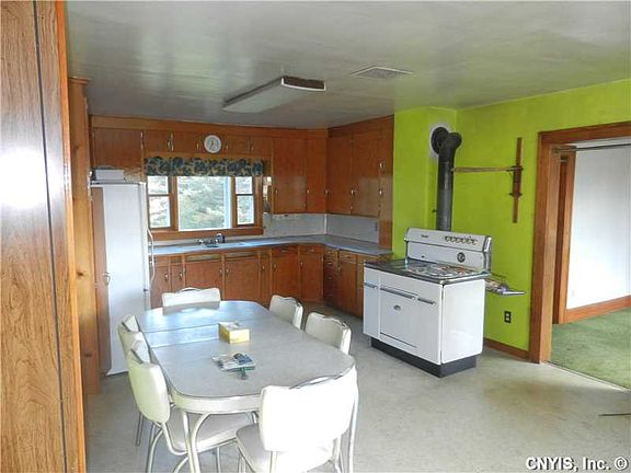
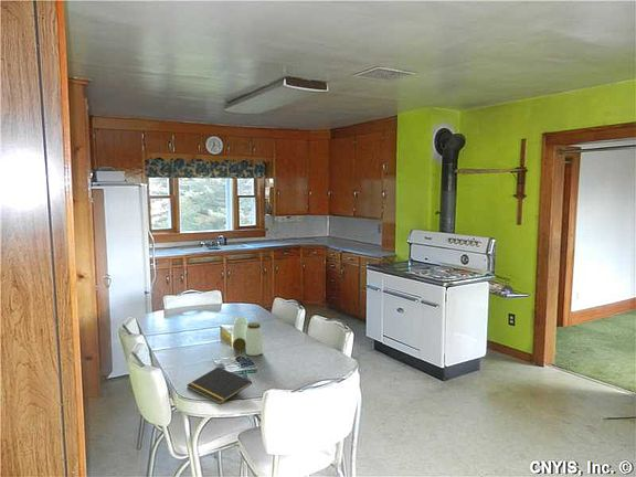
+ jar (246, 336)
+ notepad (219, 384)
